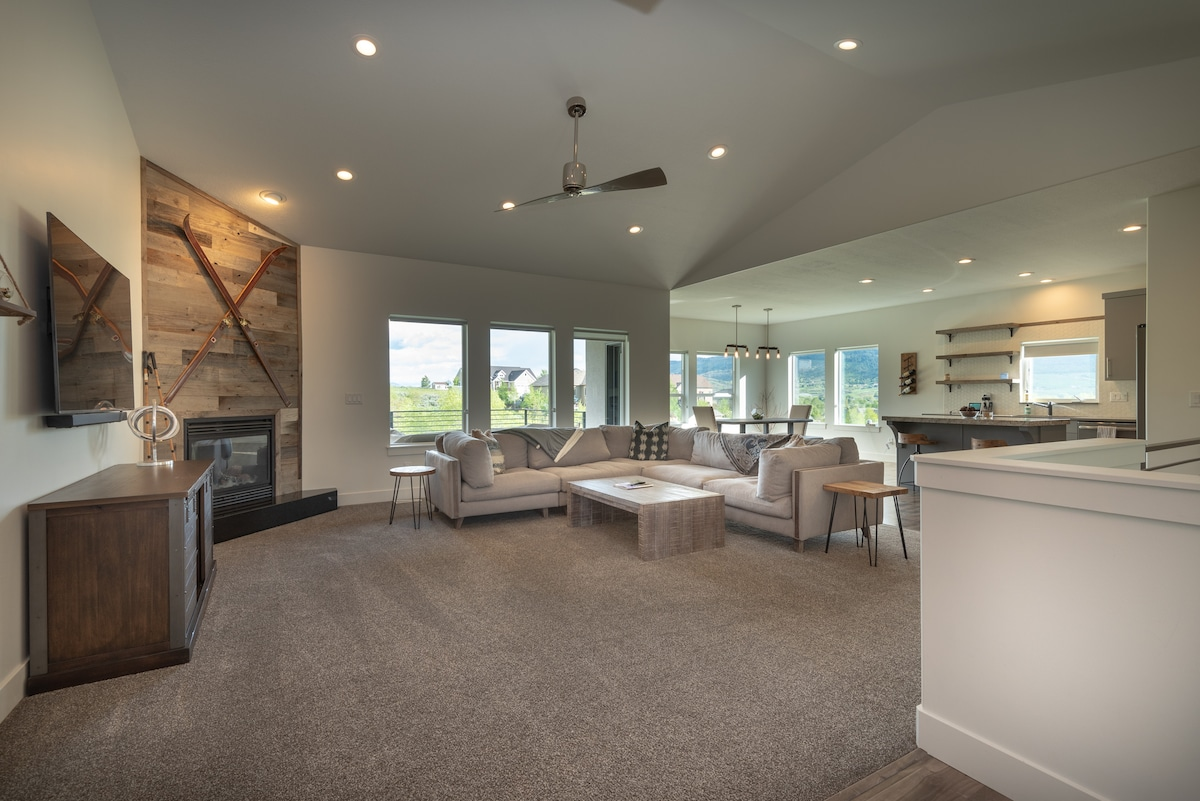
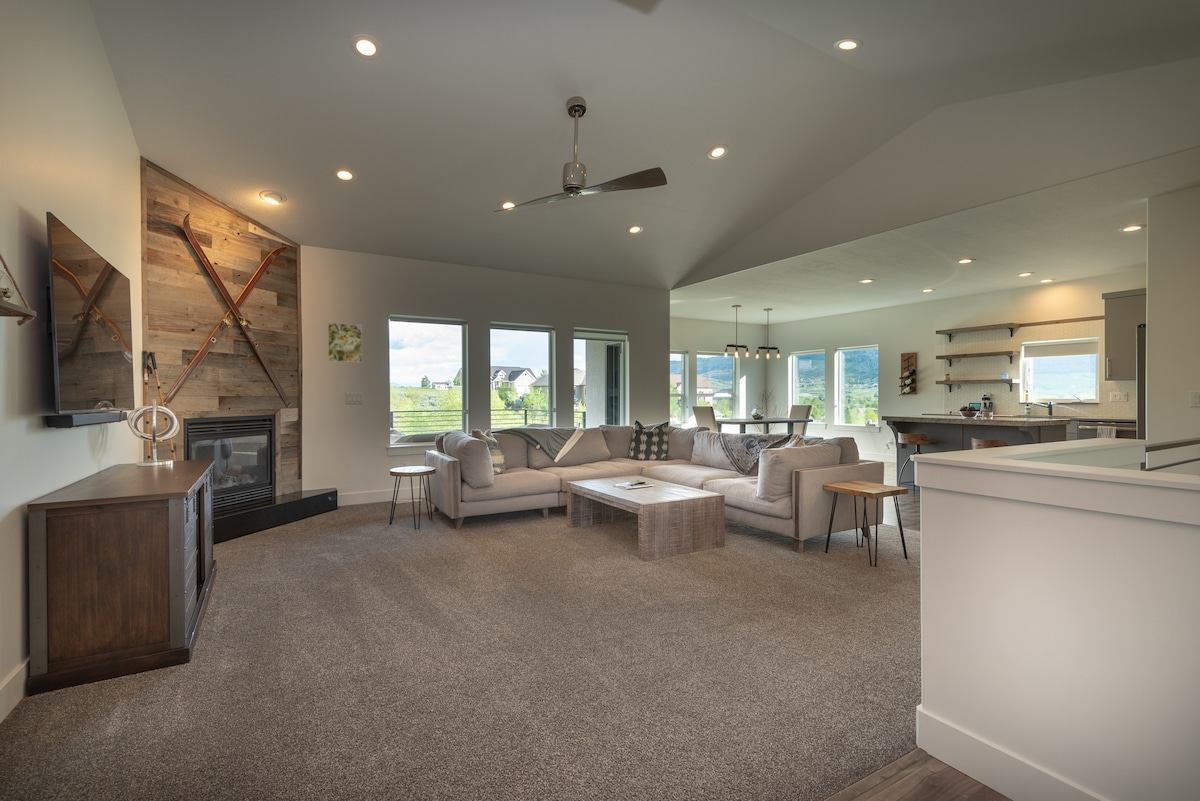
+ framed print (345, 342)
